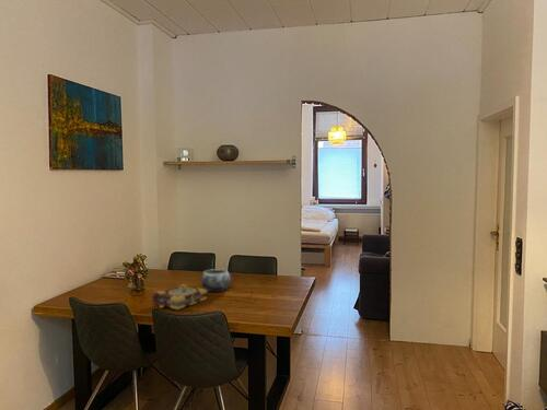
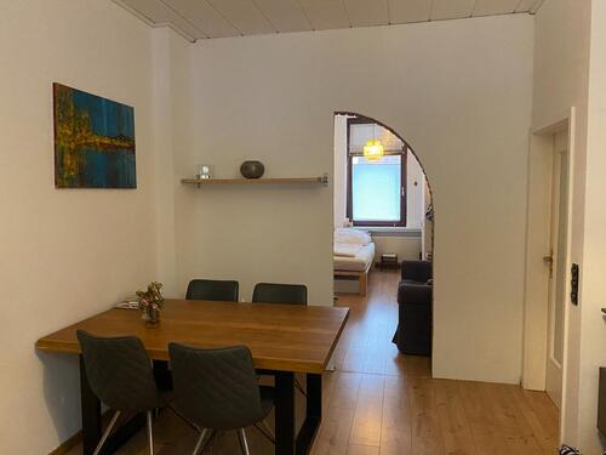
- decorative bowl (216, 280)
- book (178, 296)
